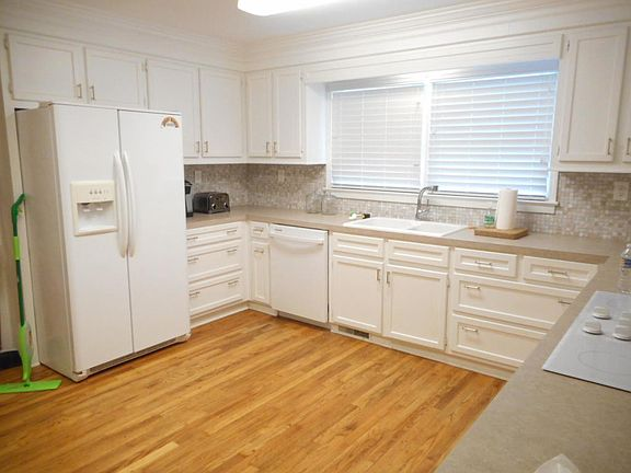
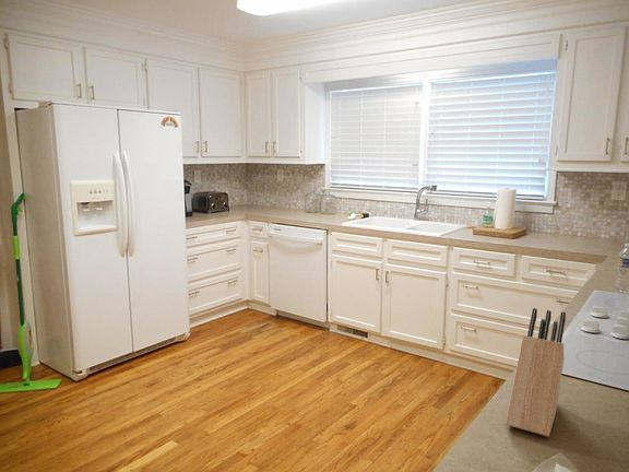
+ knife block (538, 364)
